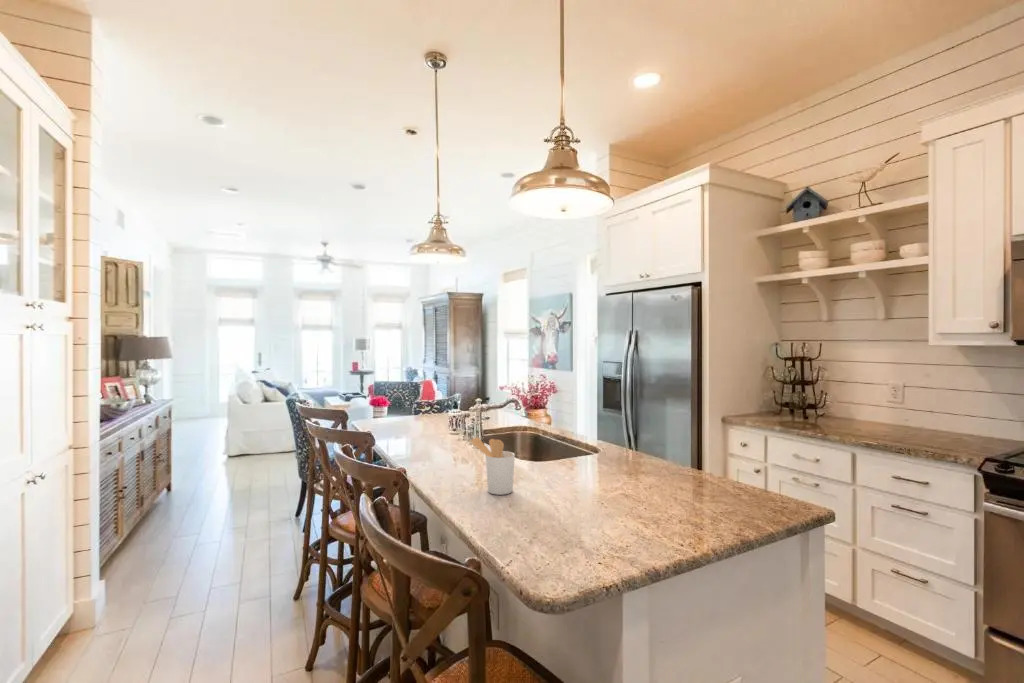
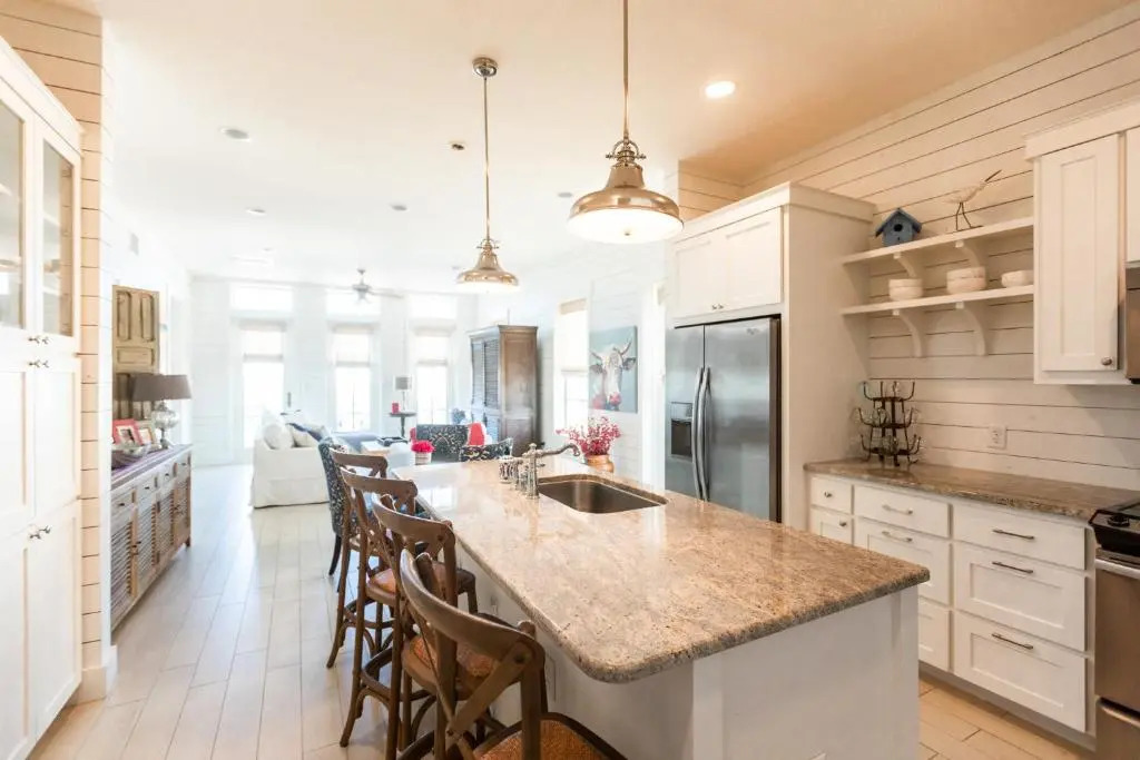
- utensil holder (492, 463)
